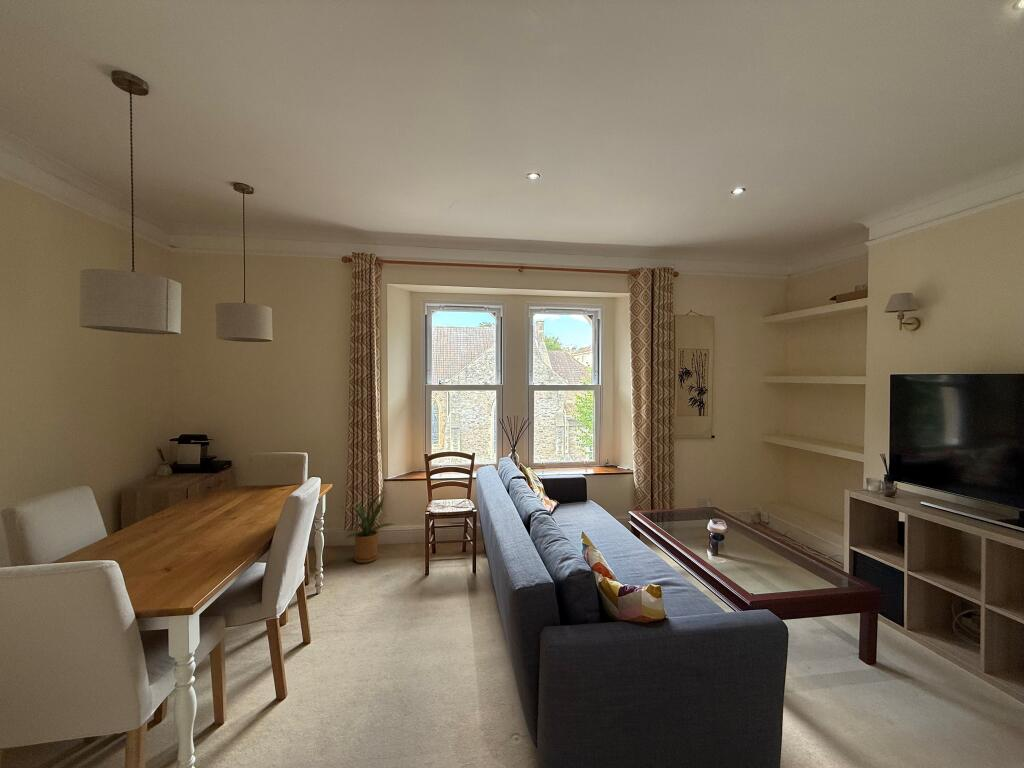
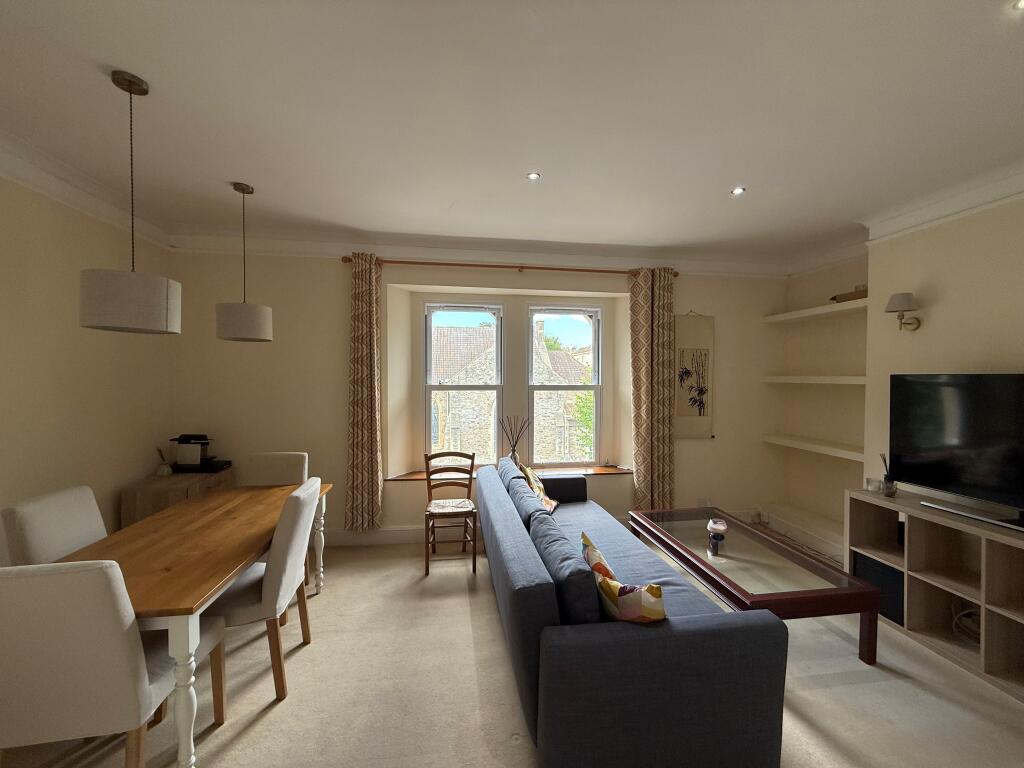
- house plant (365, 525)
